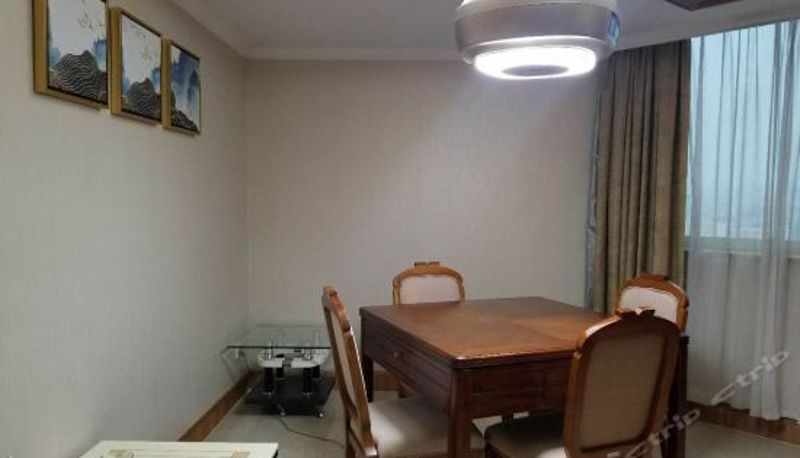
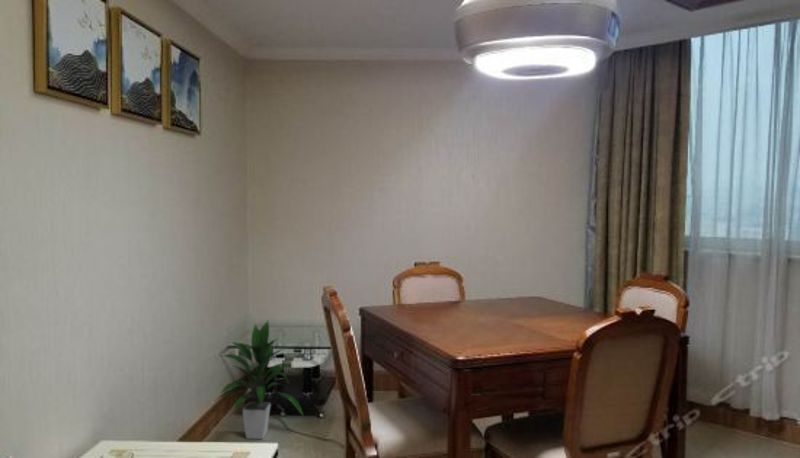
+ indoor plant (259, 381)
